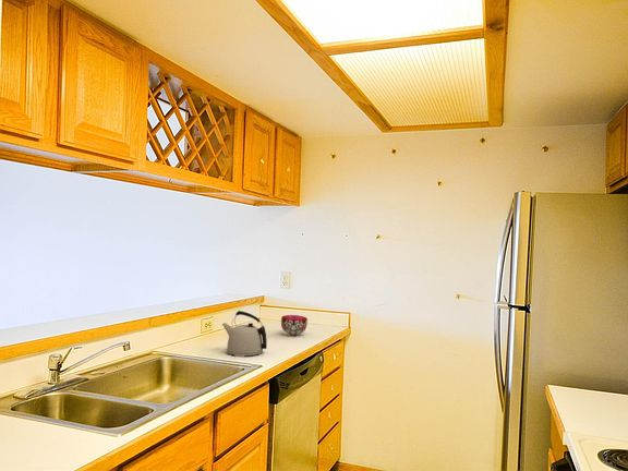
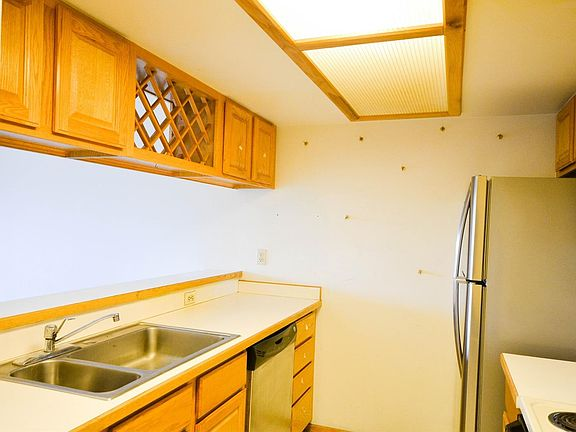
- kettle (244, 331)
- decorative bowl (293, 326)
